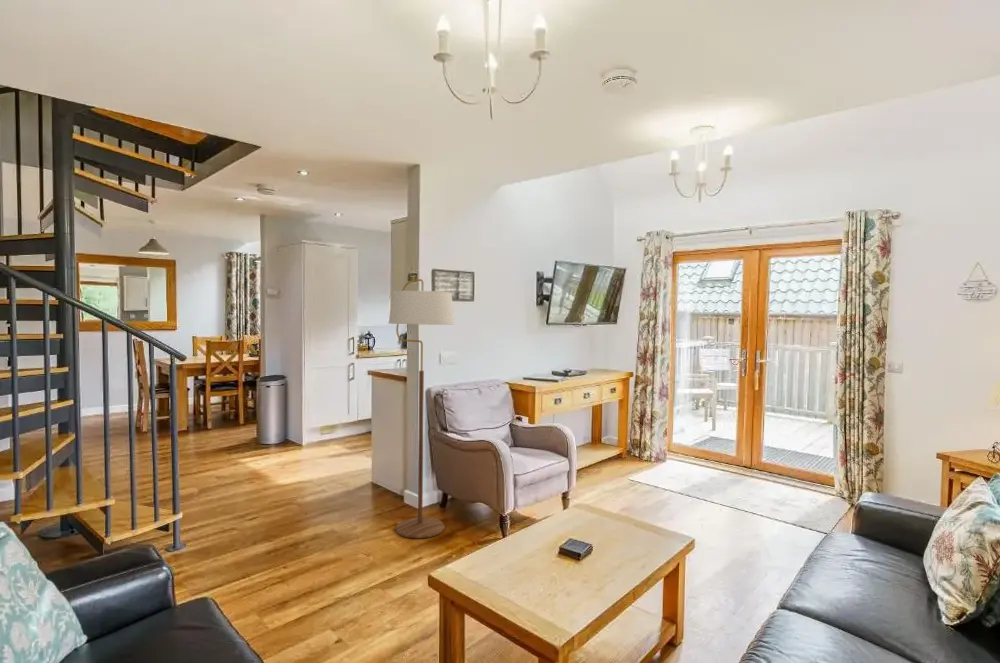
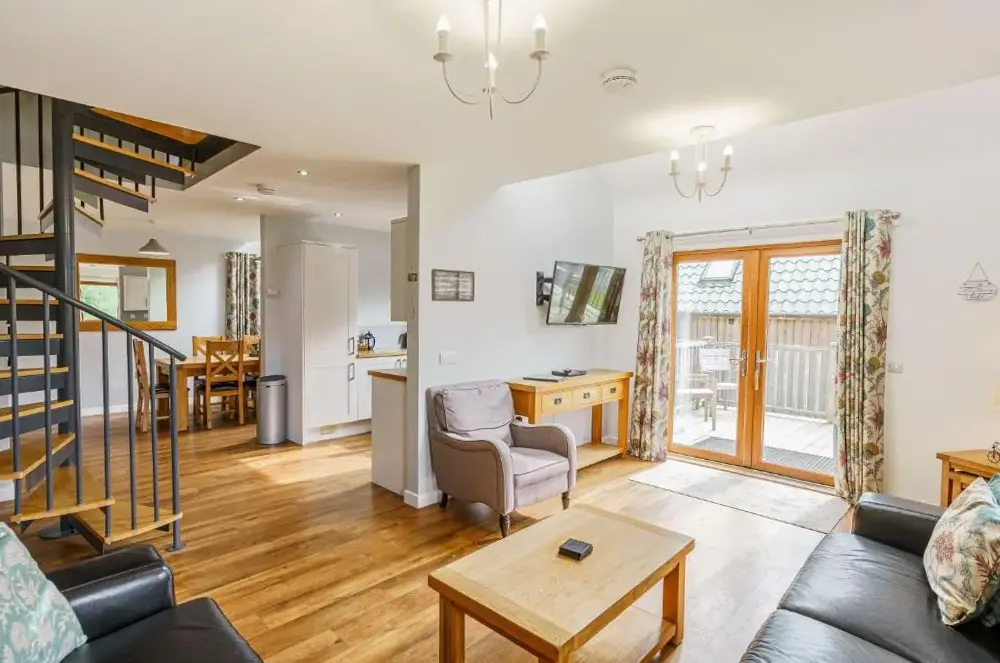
- floor lamp (419, 403)
